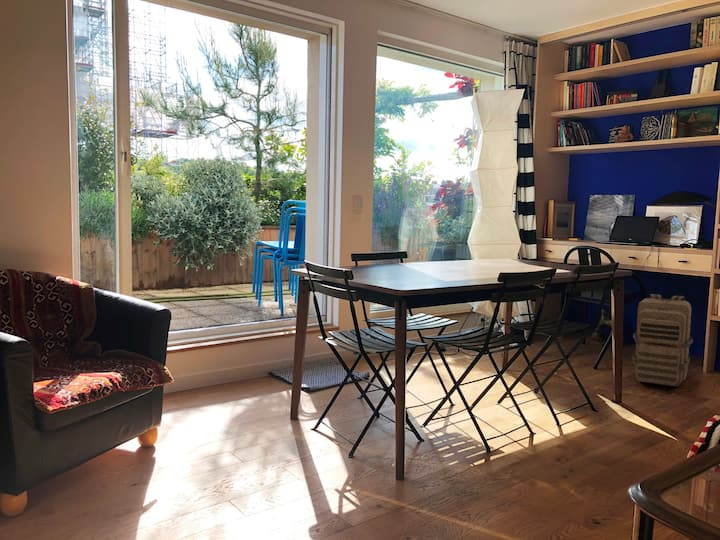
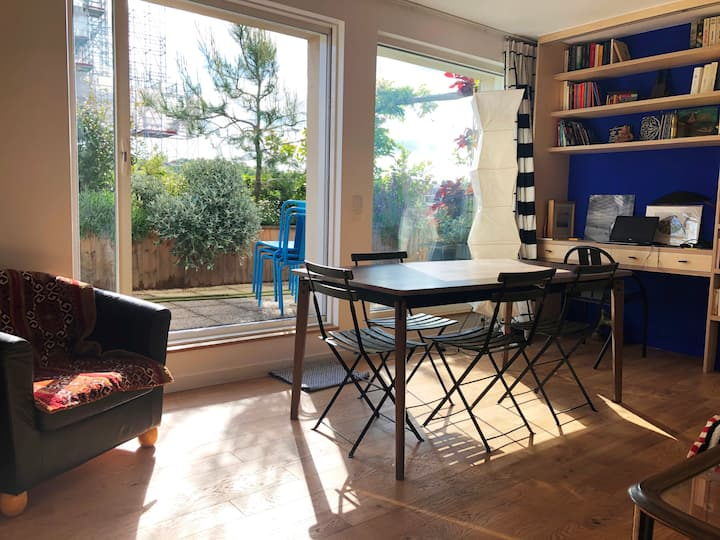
- backpack (661, 338)
